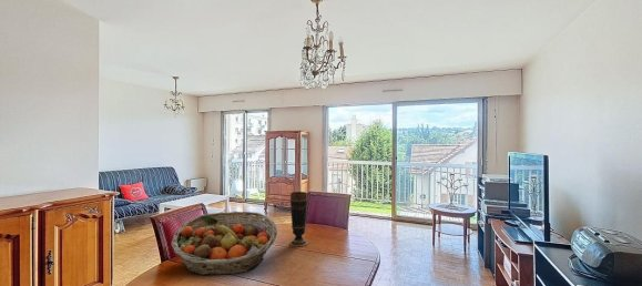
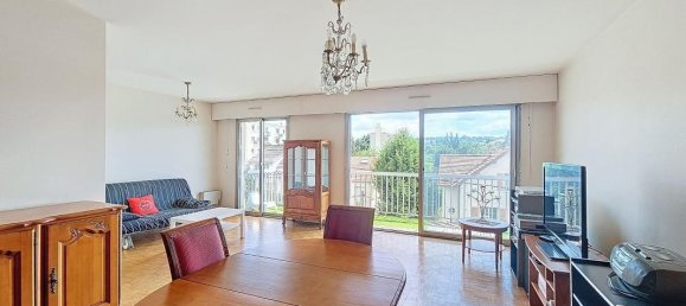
- fruit basket (226, 241)
- vase (298, 217)
